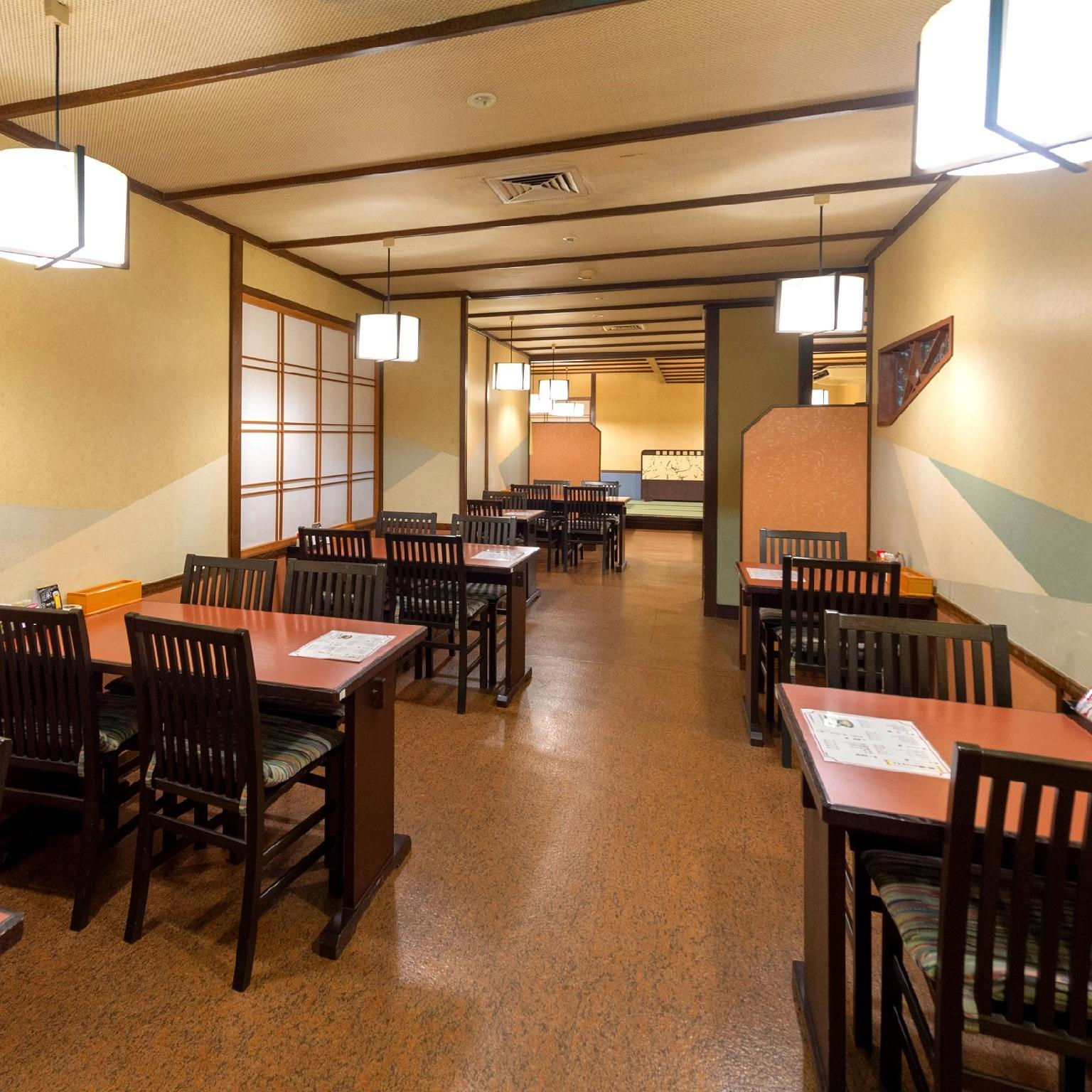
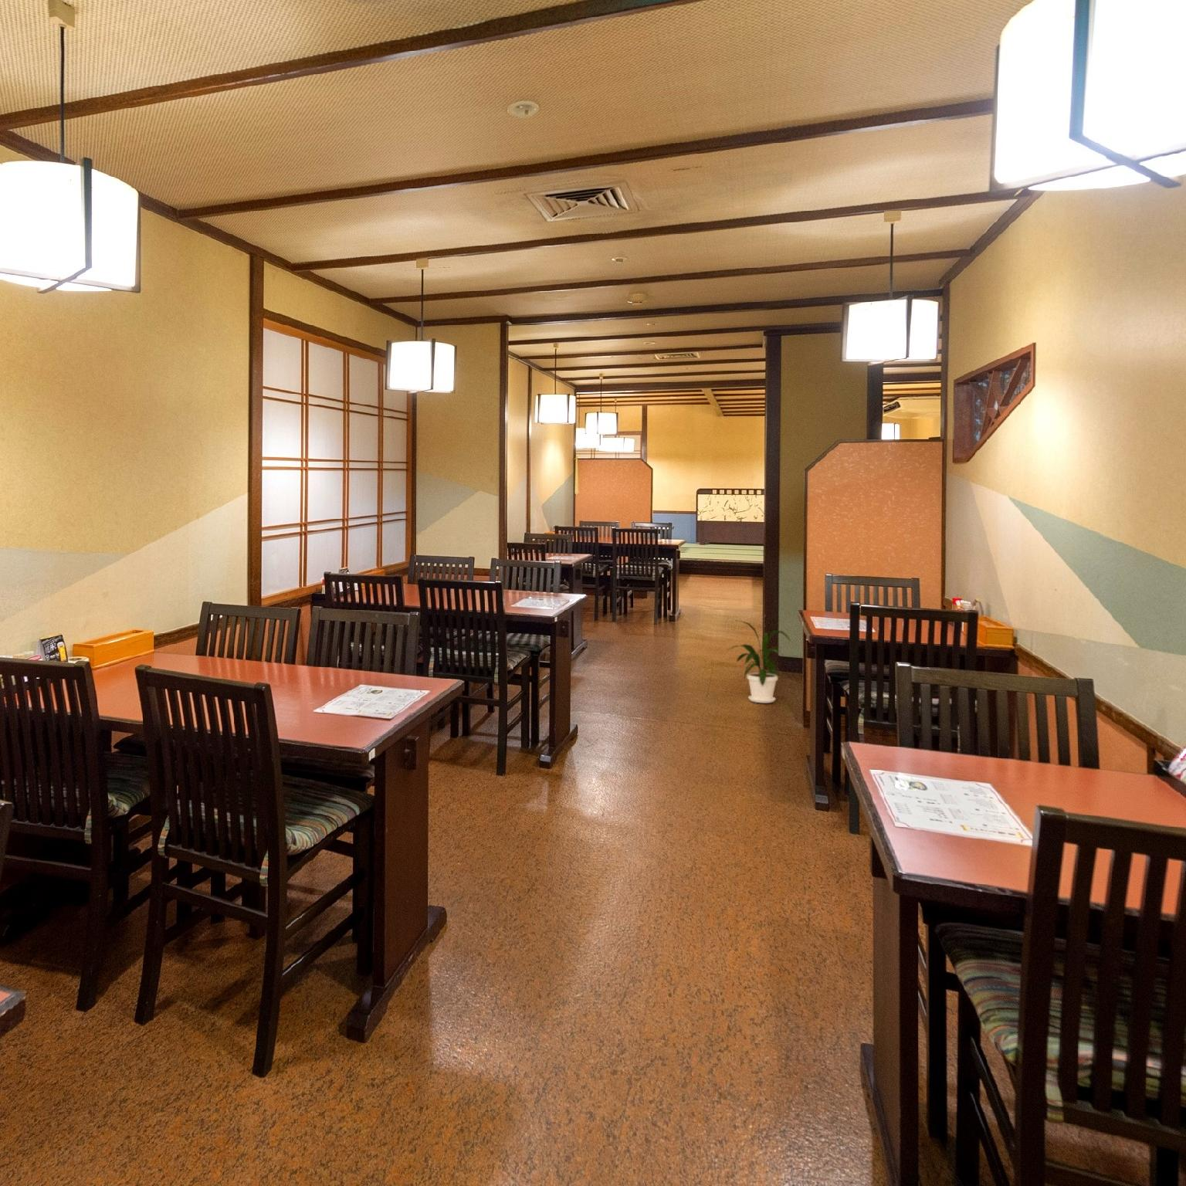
+ house plant (760, 661)
